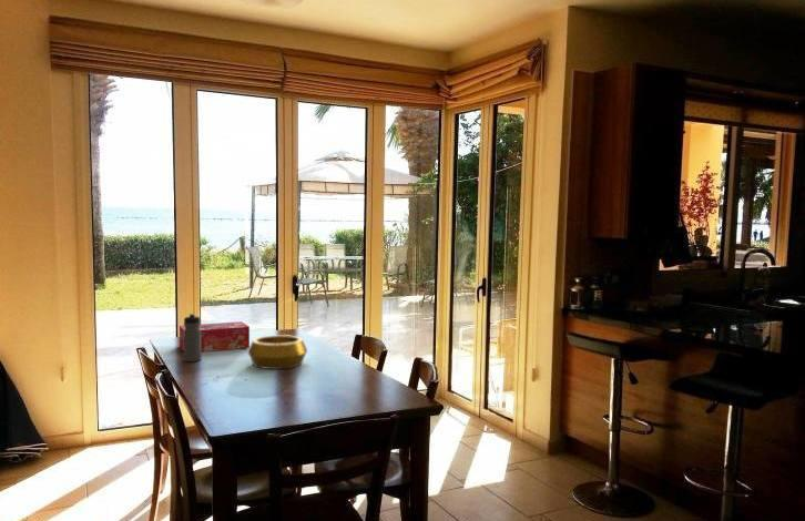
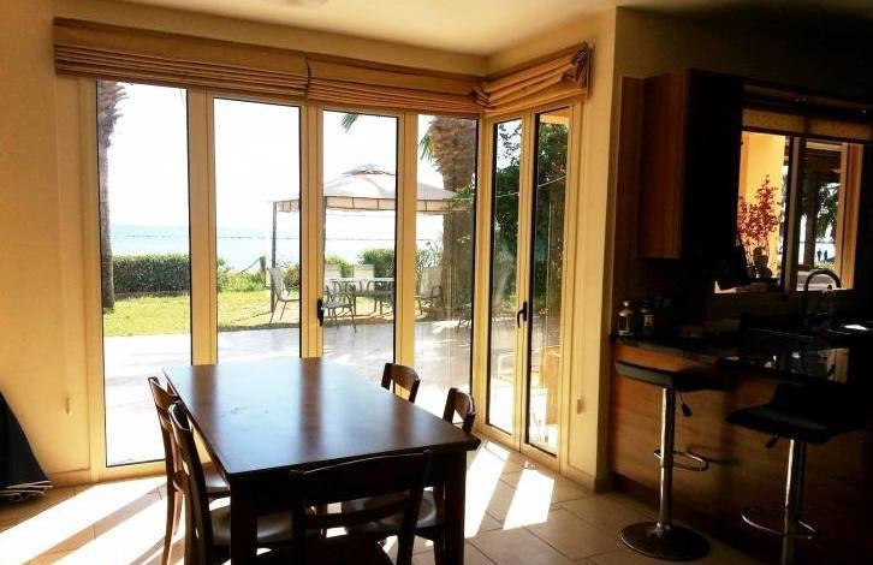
- water bottle (192, 337)
- tissue box (214, 336)
- decorative bowl (277, 351)
